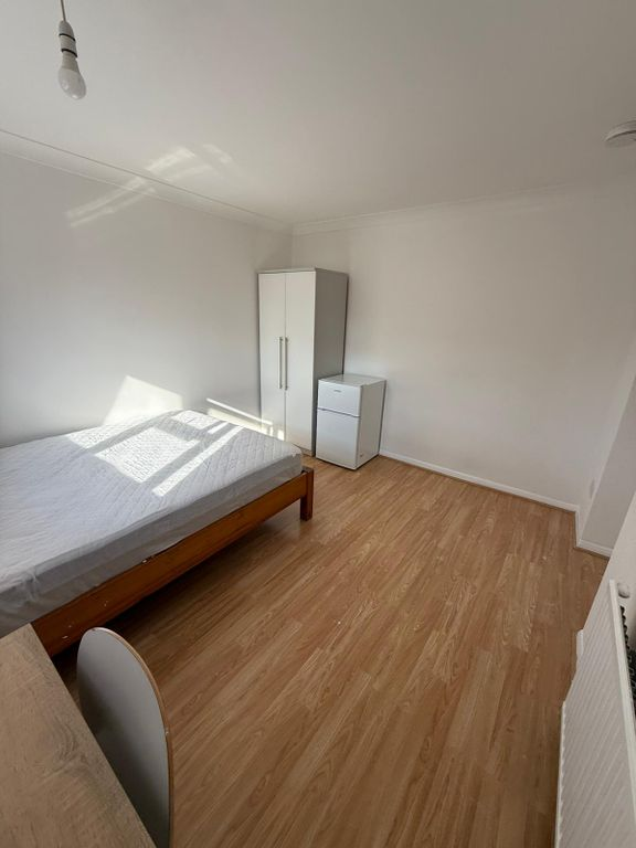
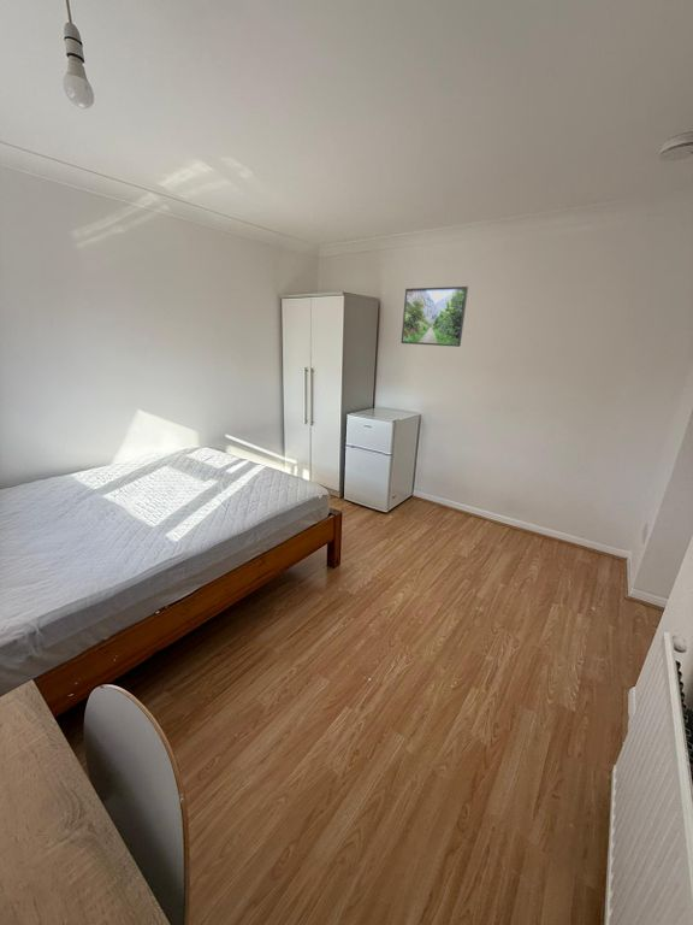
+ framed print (432, 317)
